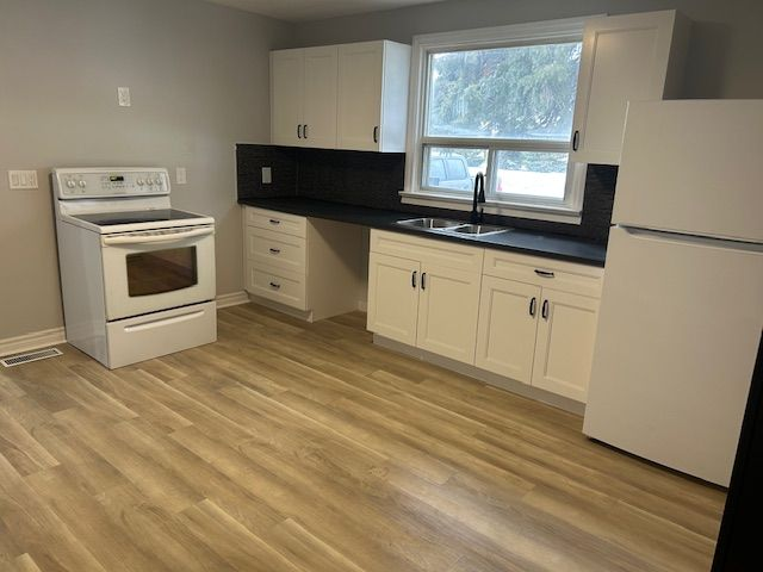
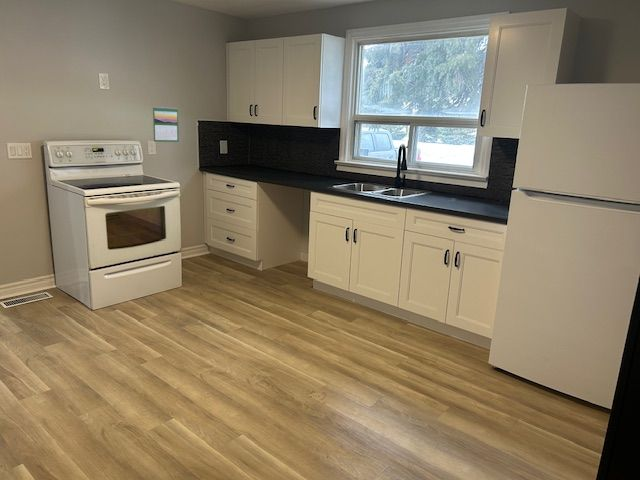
+ calendar (166, 124)
